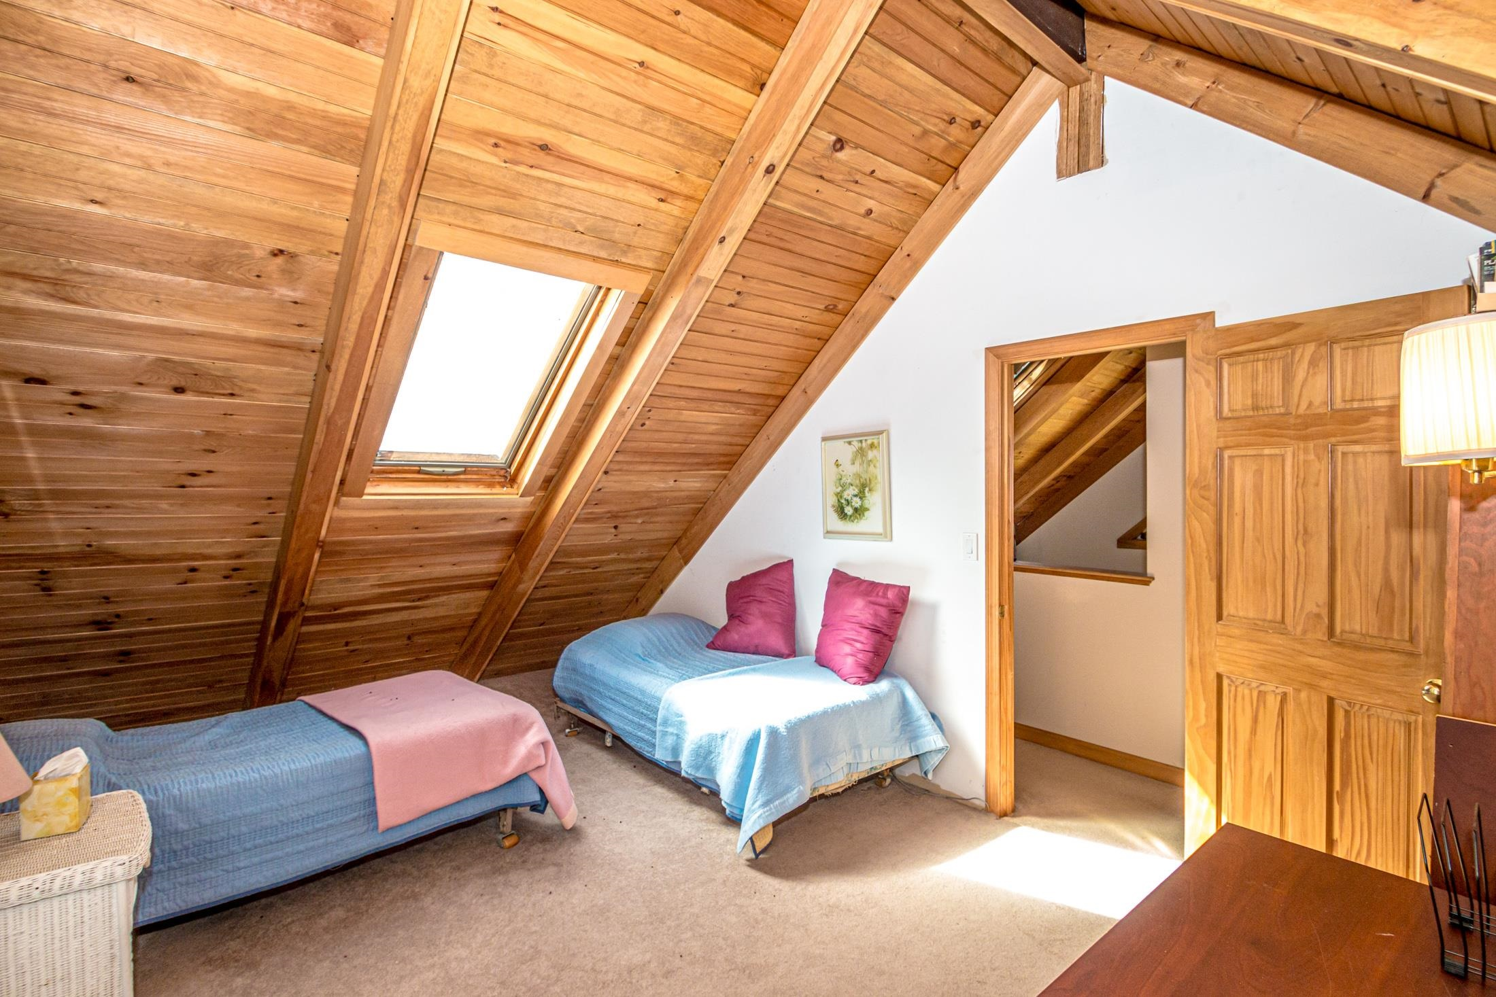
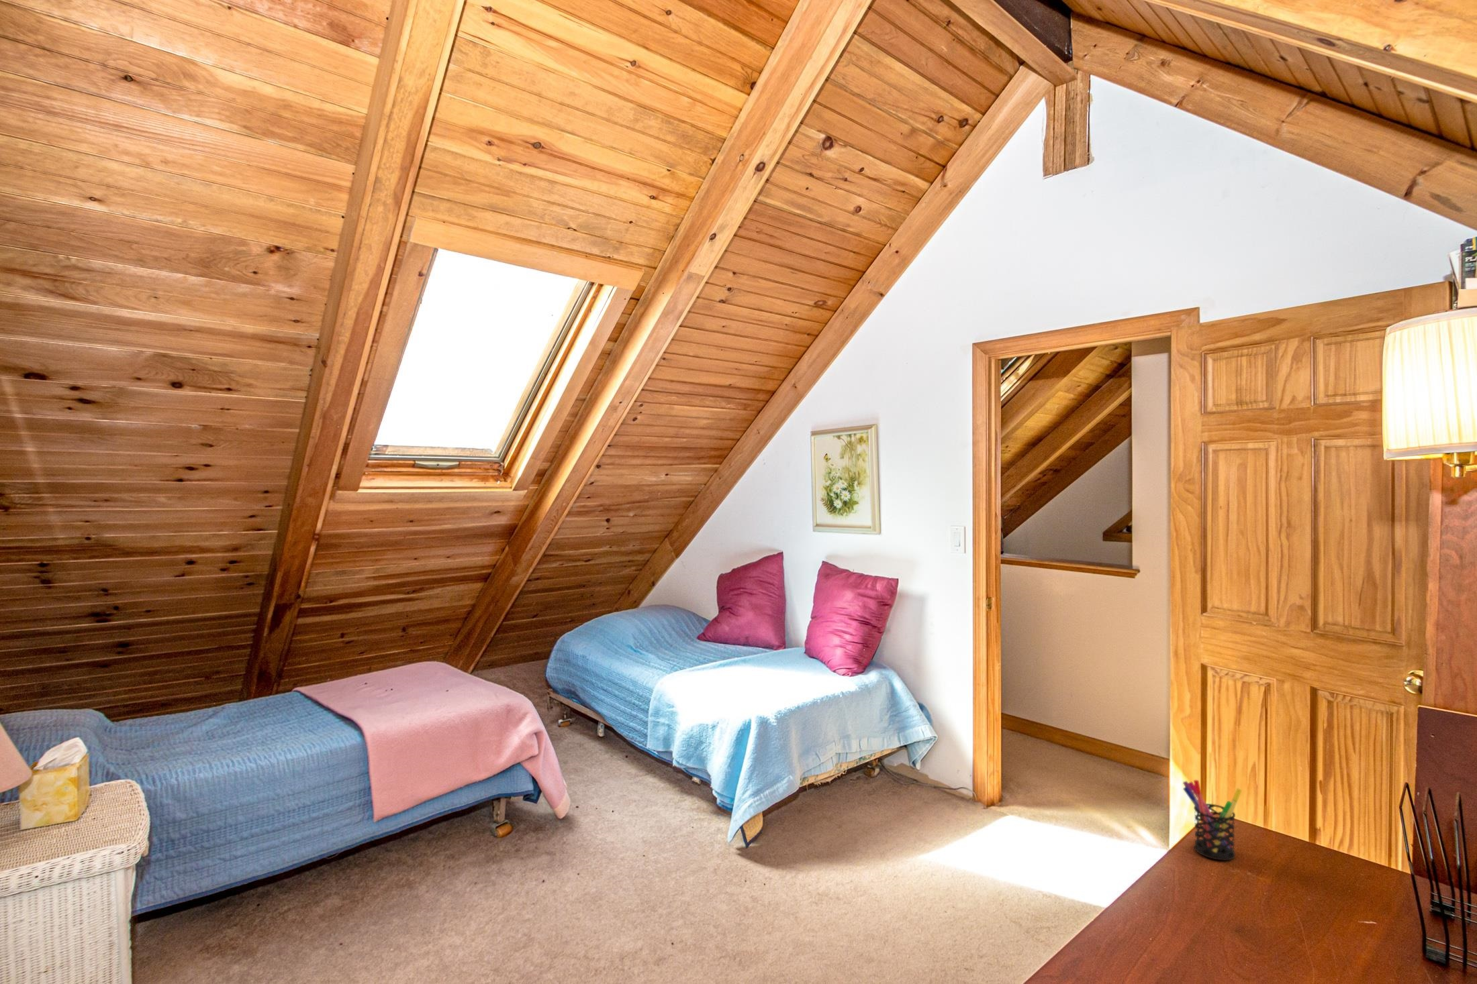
+ pen holder (1214, 818)
